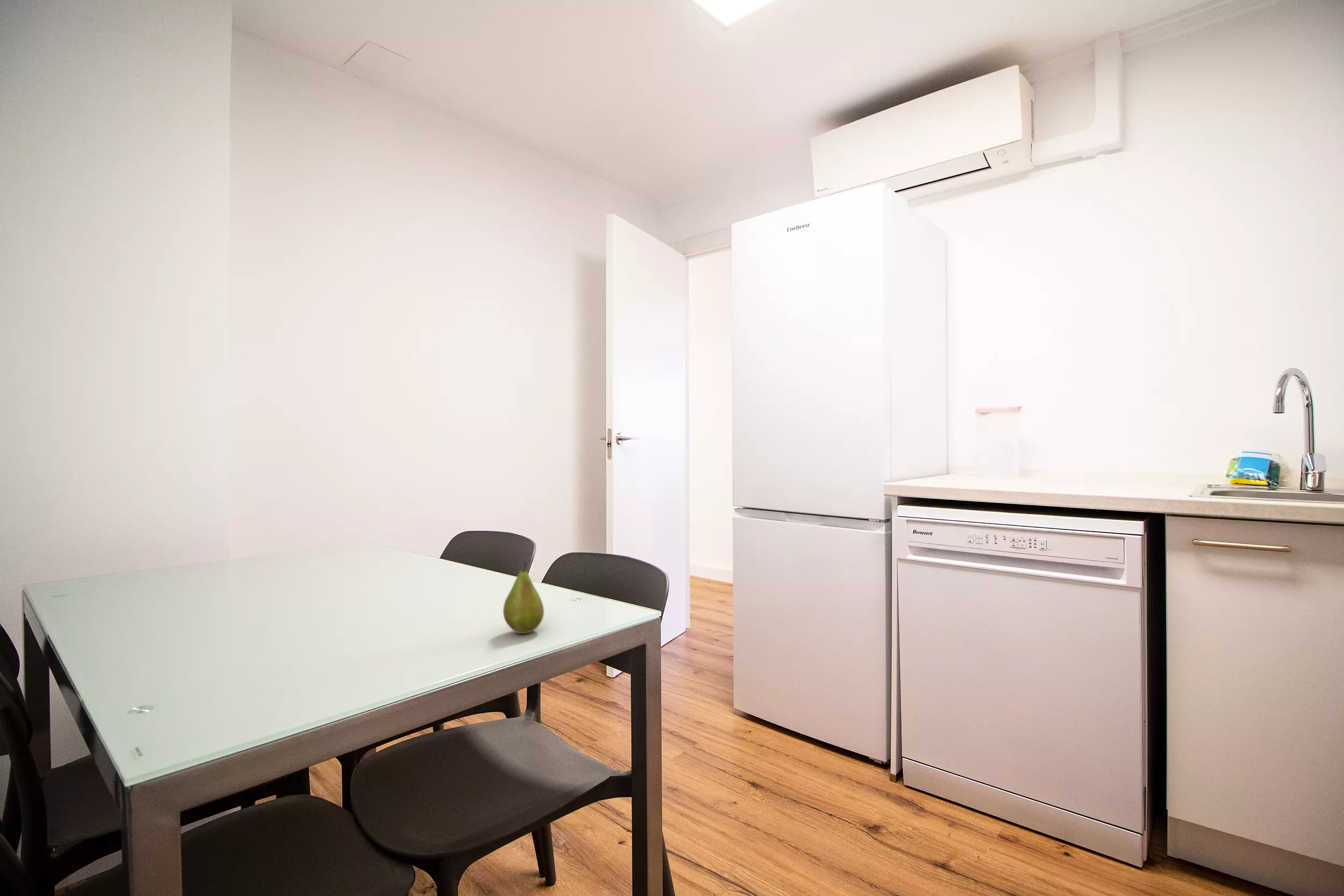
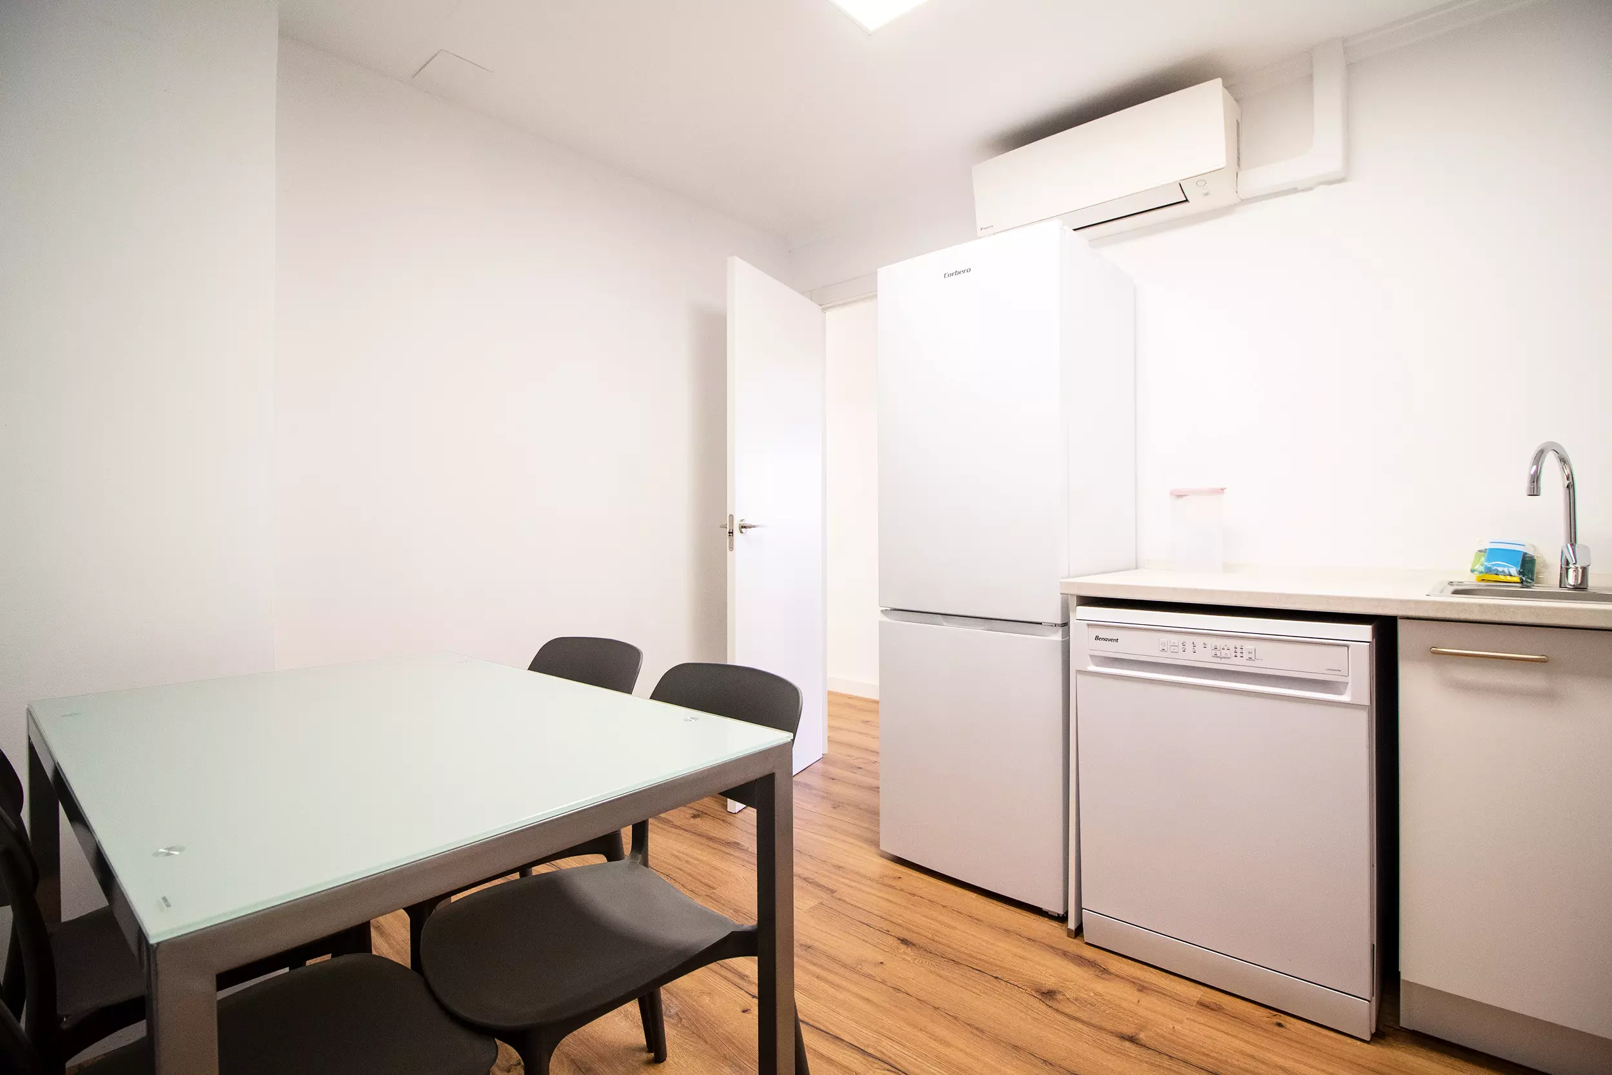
- fruit (524, 596)
